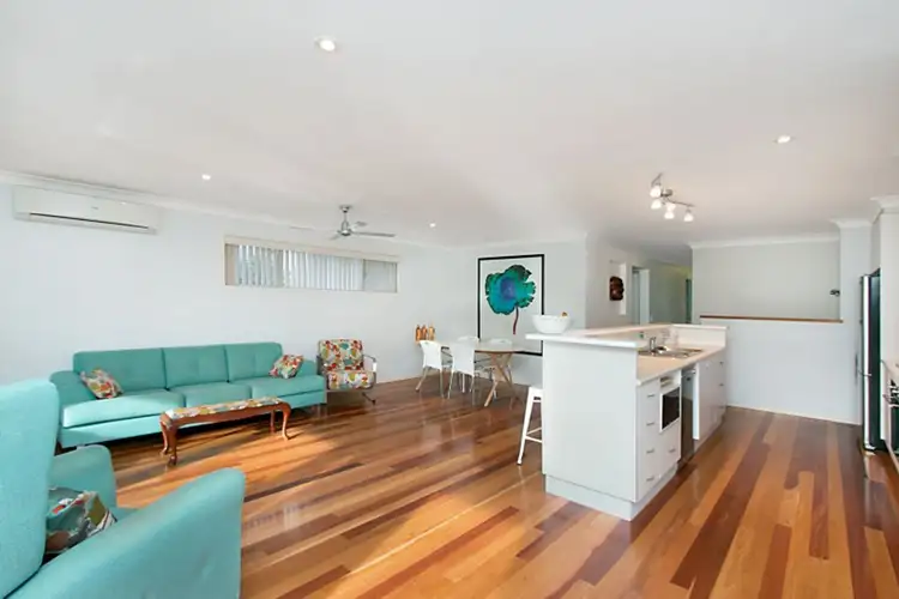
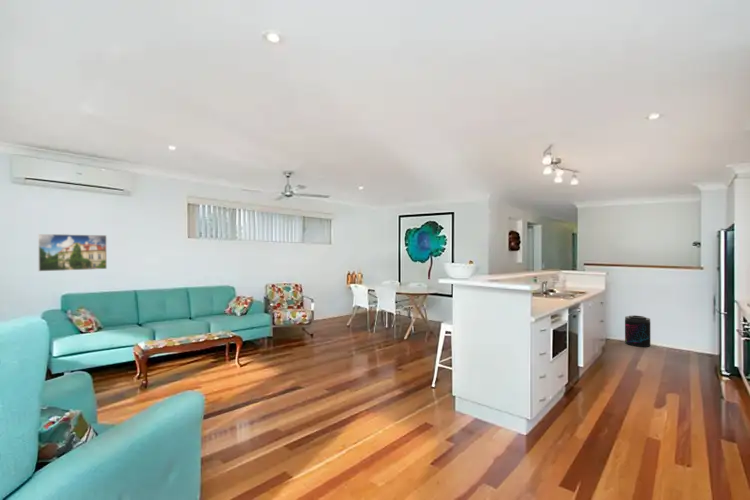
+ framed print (74, 252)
+ supplement container (637, 330)
